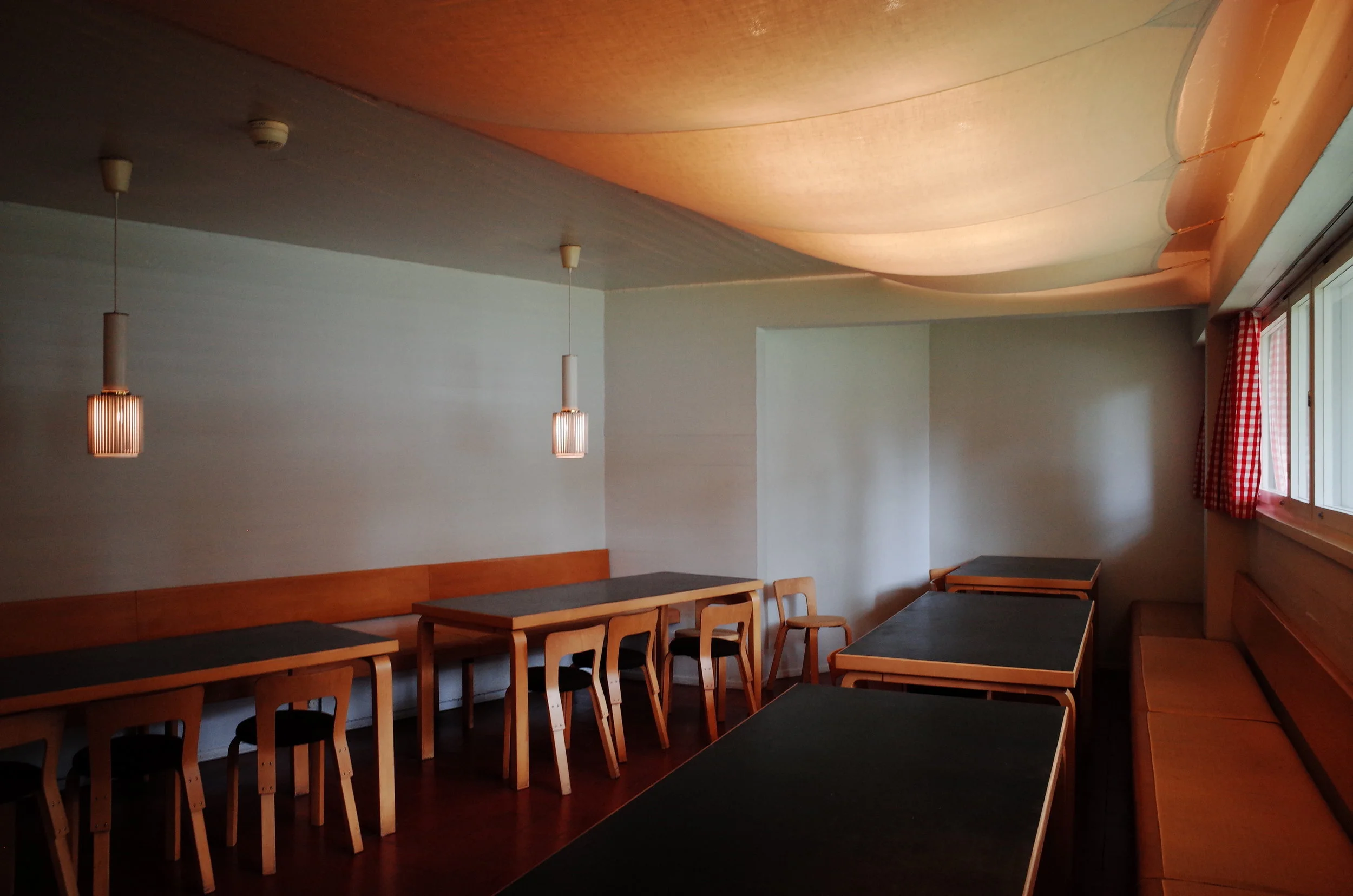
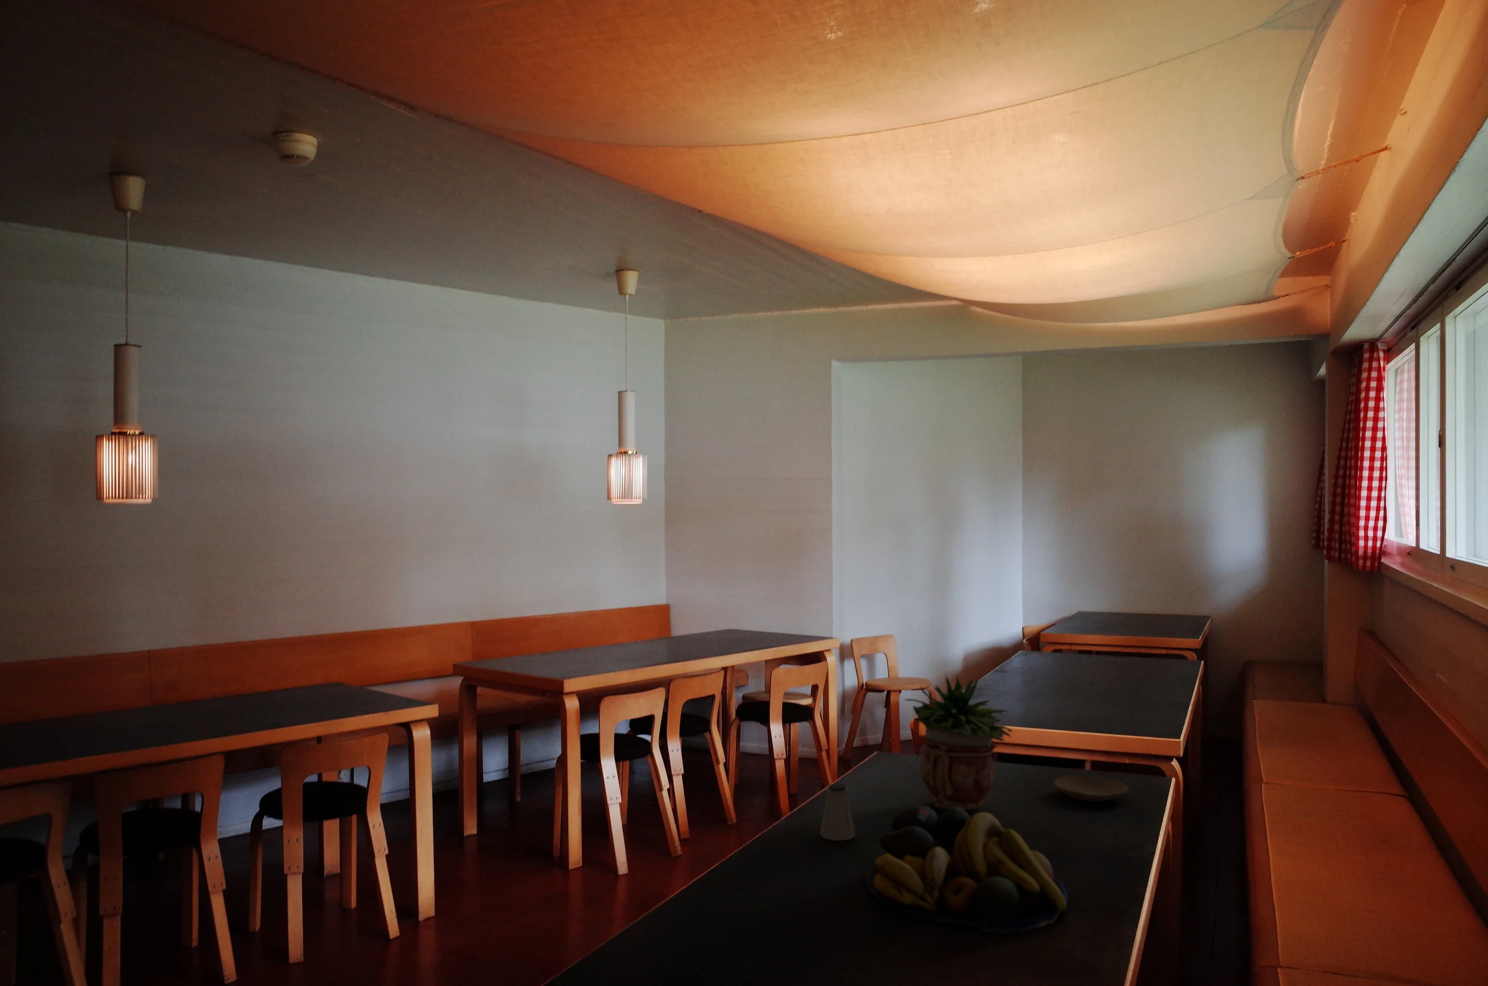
+ saltshaker (837, 810)
+ potted plant (959, 740)
+ plate (1090, 790)
+ fruit bowl (965, 853)
